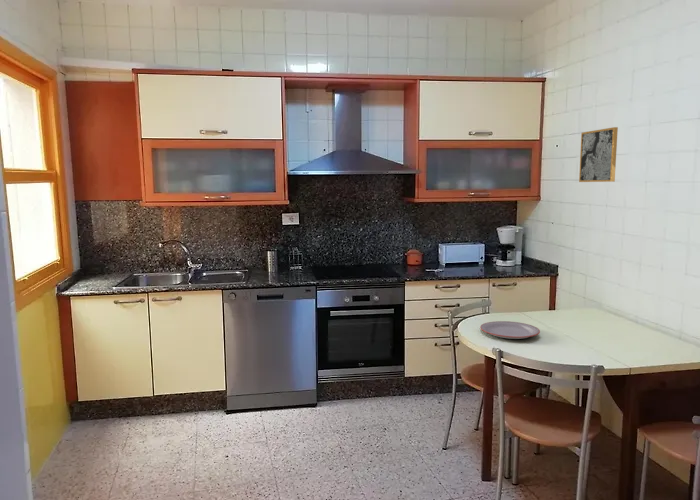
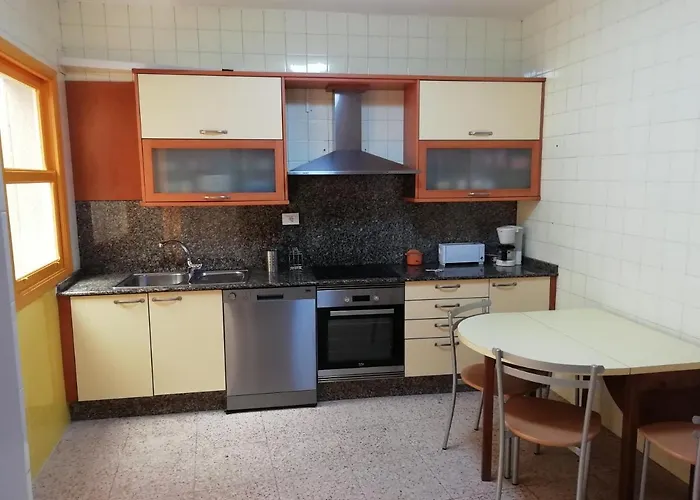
- wall art (597, 156)
- plate (509, 330)
